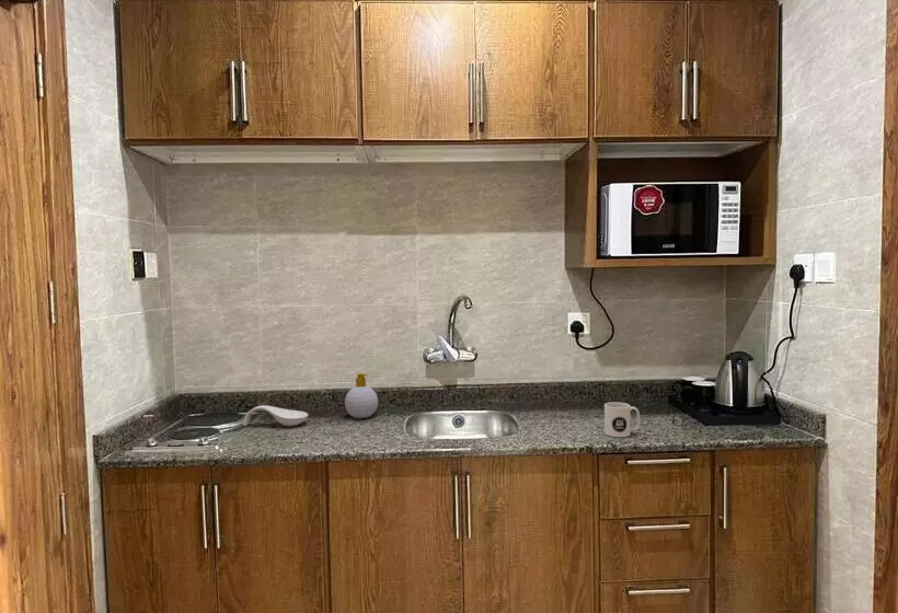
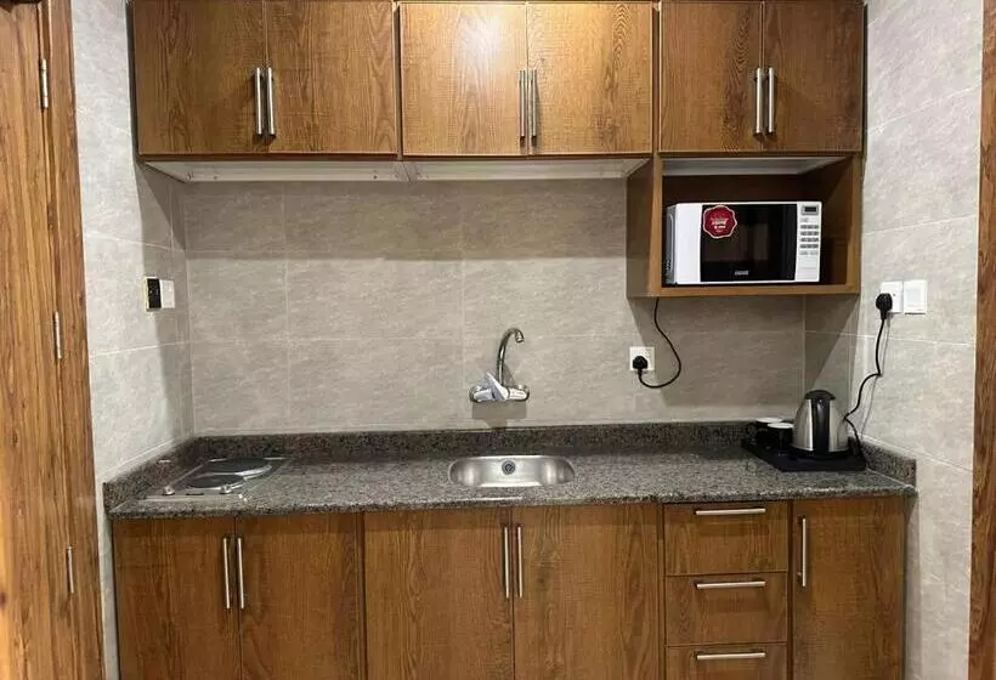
- mug (622, 418)
- spoon rest (276, 415)
- soap bottle (360, 394)
